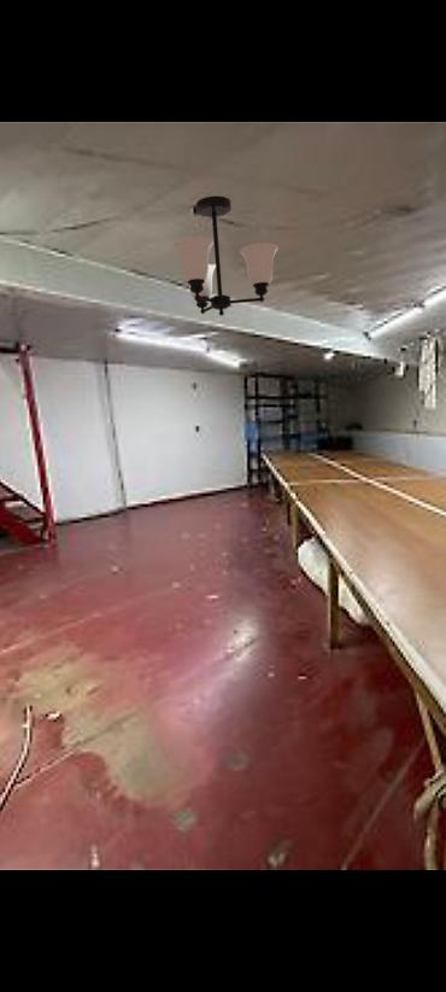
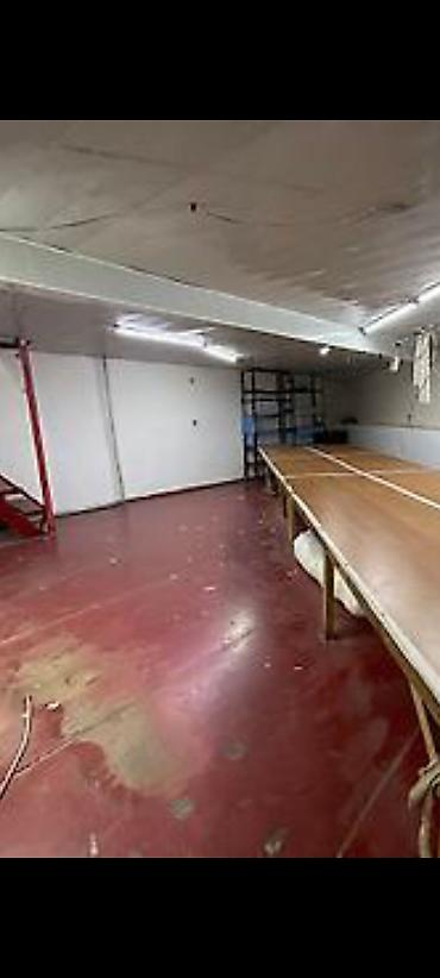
- light fixture (218, 259)
